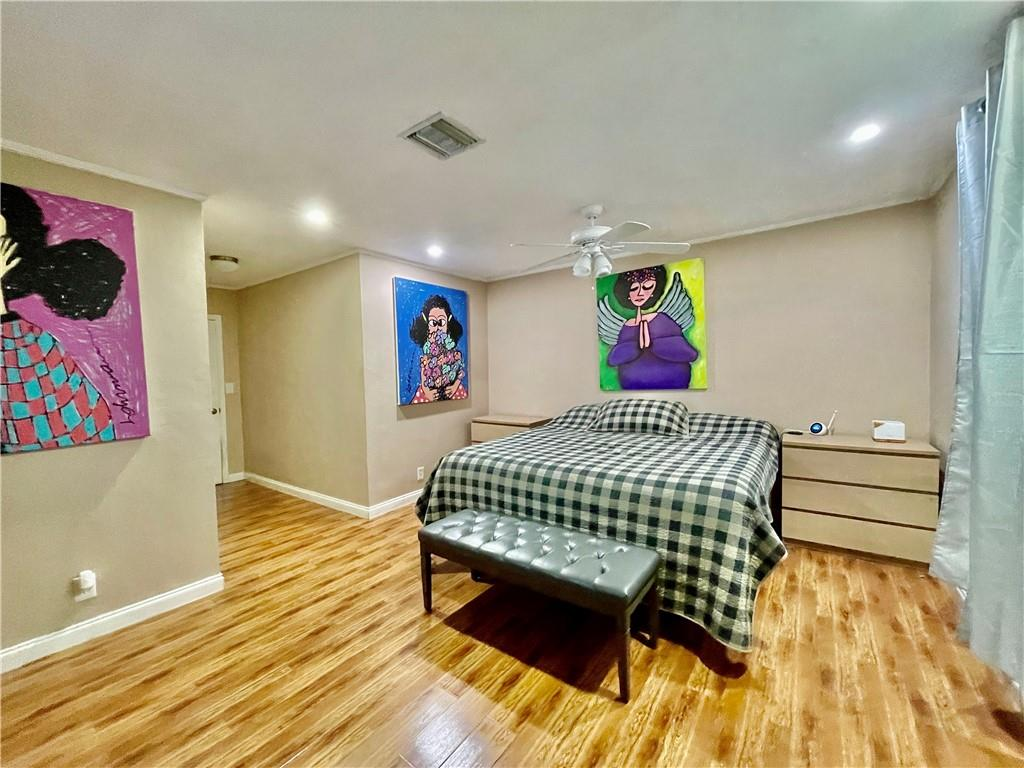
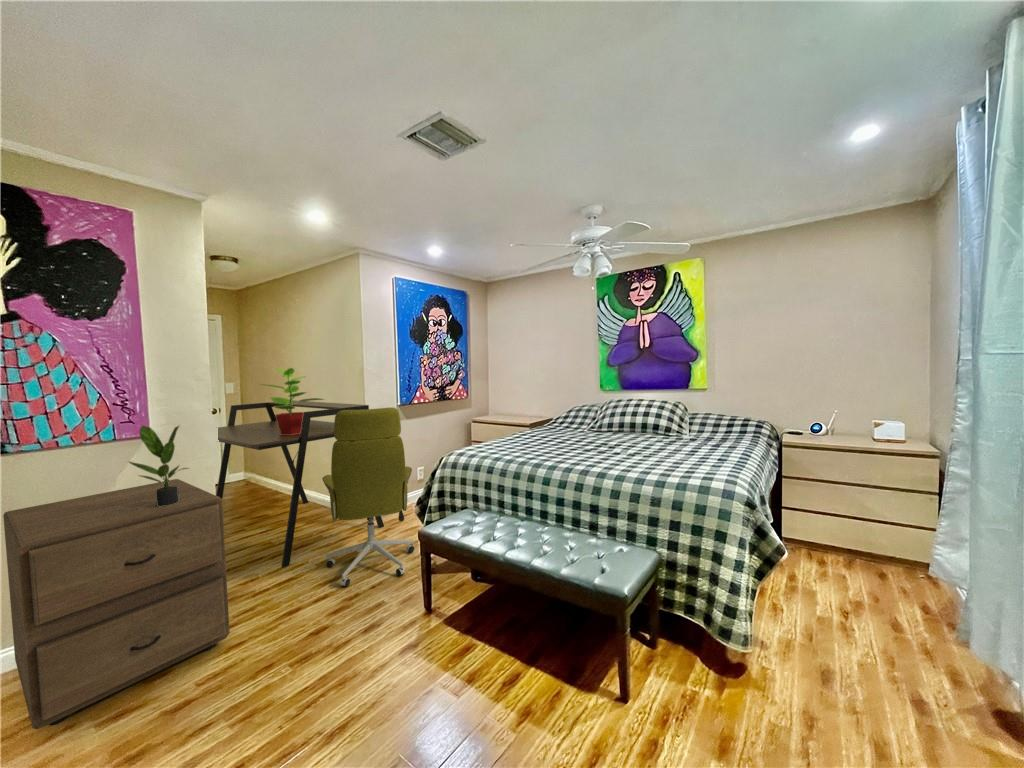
+ potted plant (159, 467)
+ potted plant (288, 399)
+ filing cabinet (124, 582)
+ desk (289, 467)
+ office chair (369, 486)
